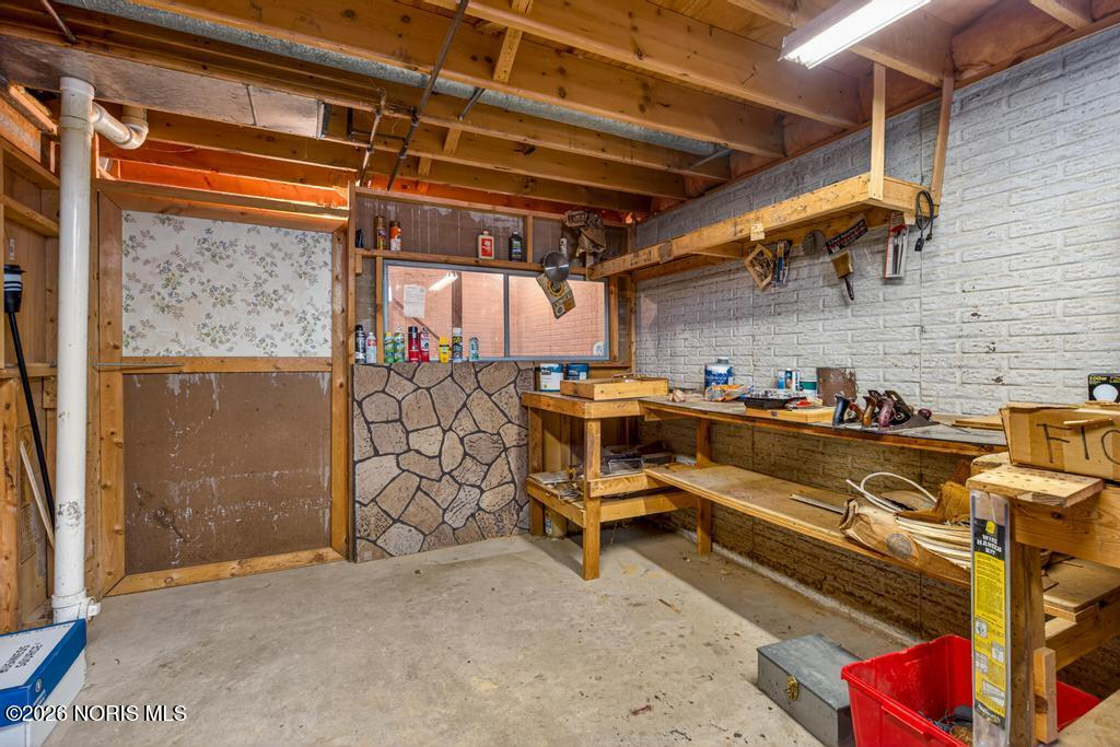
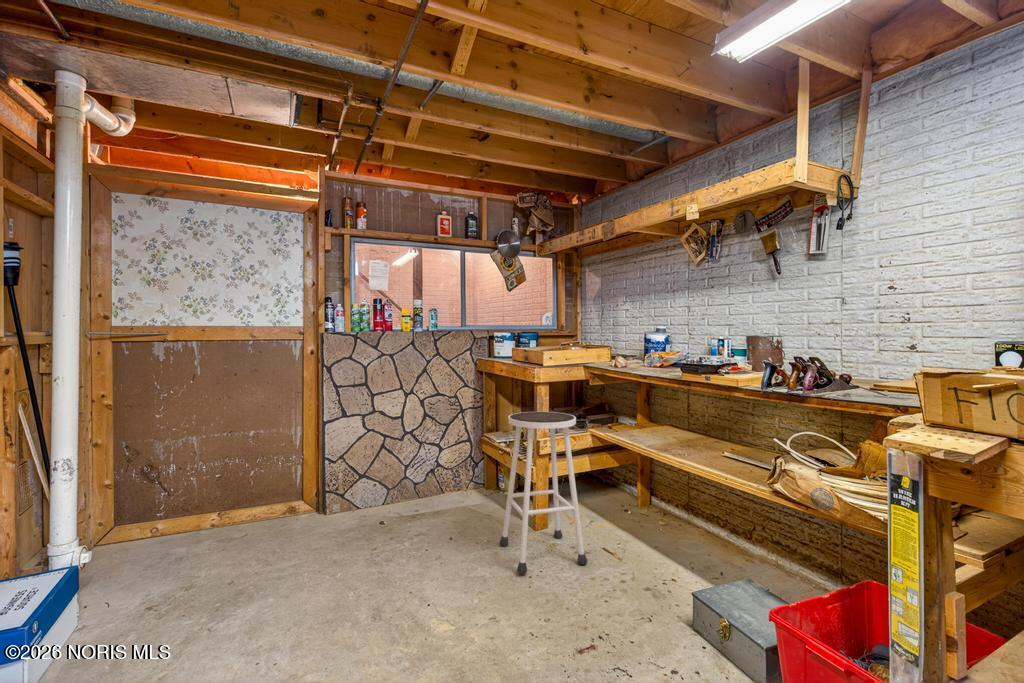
+ stool (544, 490)
